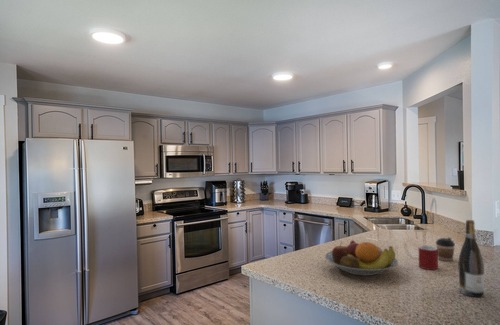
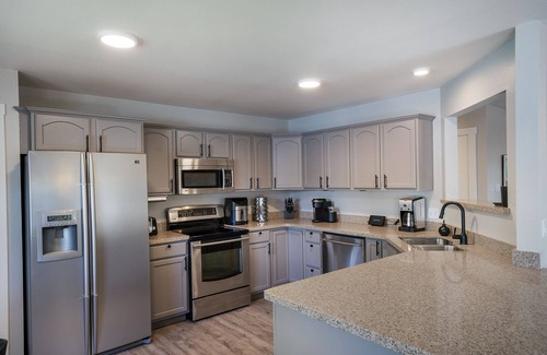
- coffee cup (445, 248)
- mug (429, 256)
- fruit bowl (360, 255)
- wine bottle (470, 256)
